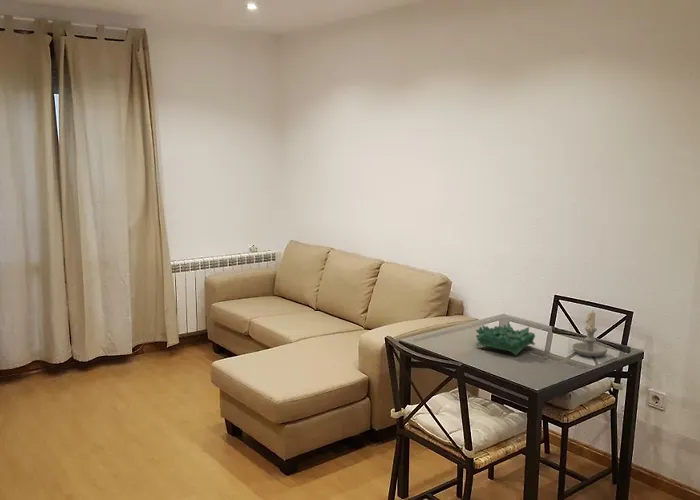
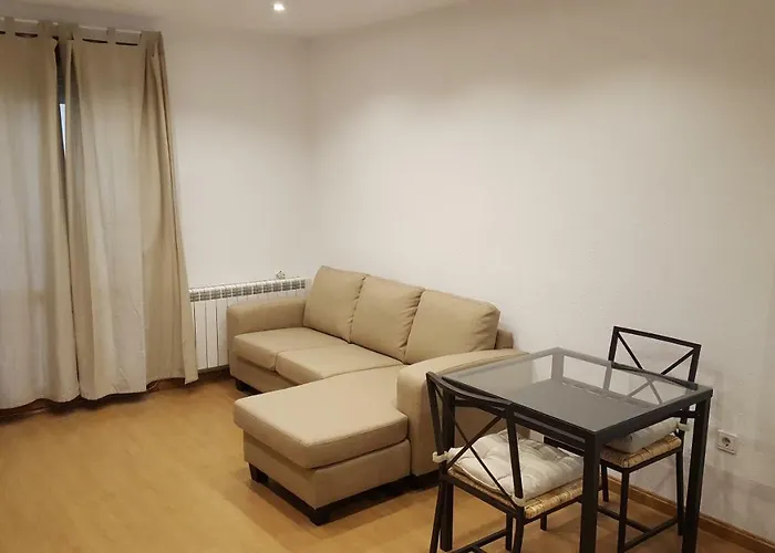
- decorative bowl (506, 338)
- candle (590, 331)
